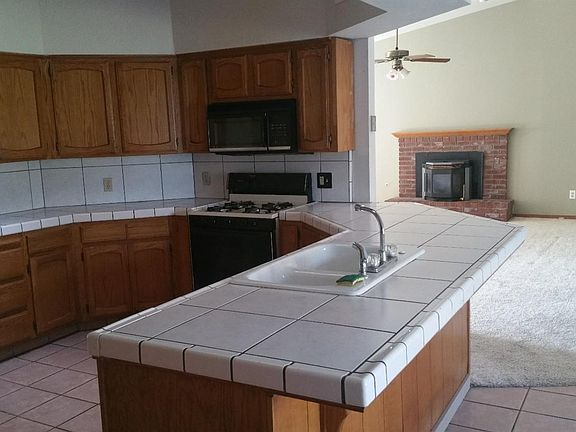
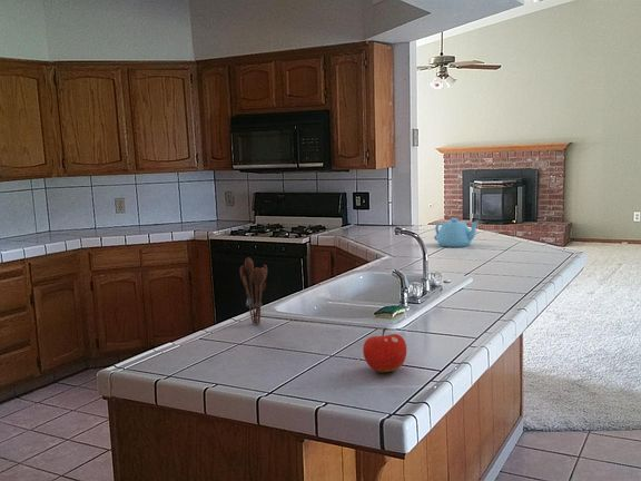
+ fruit (384, 351)
+ teapot (456, 232)
+ utensil holder (255, 291)
